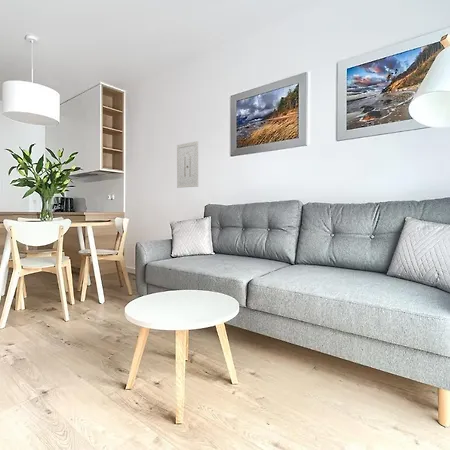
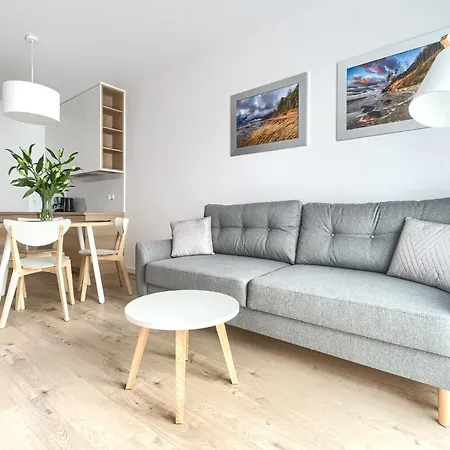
- wall art (187, 165)
